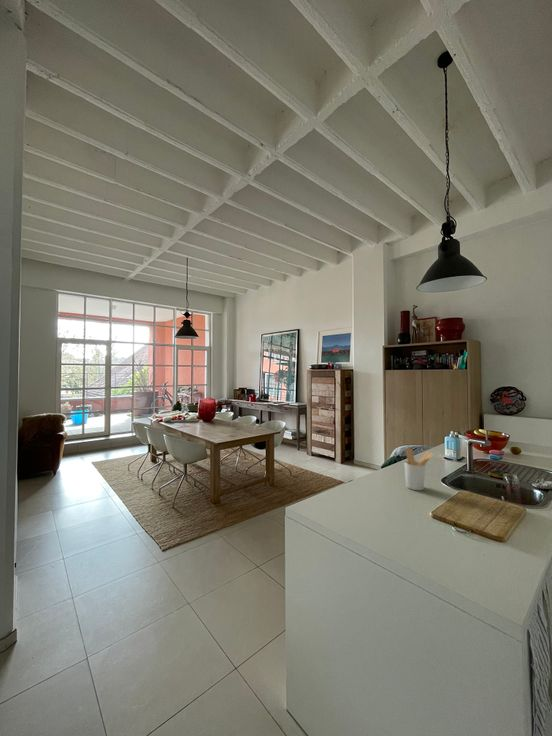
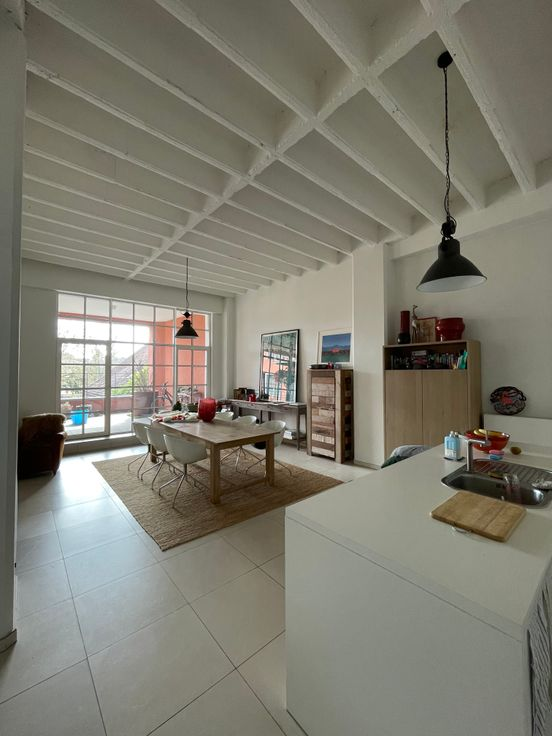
- utensil holder (419, 468)
